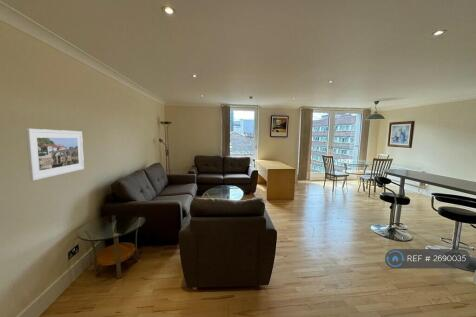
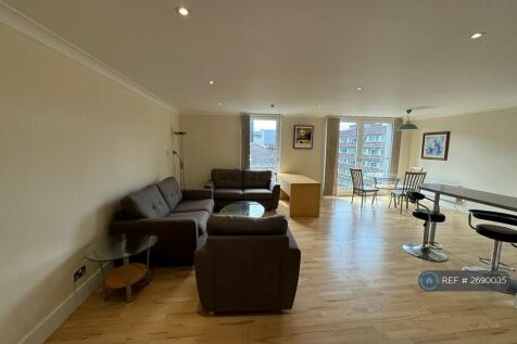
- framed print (59, 152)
